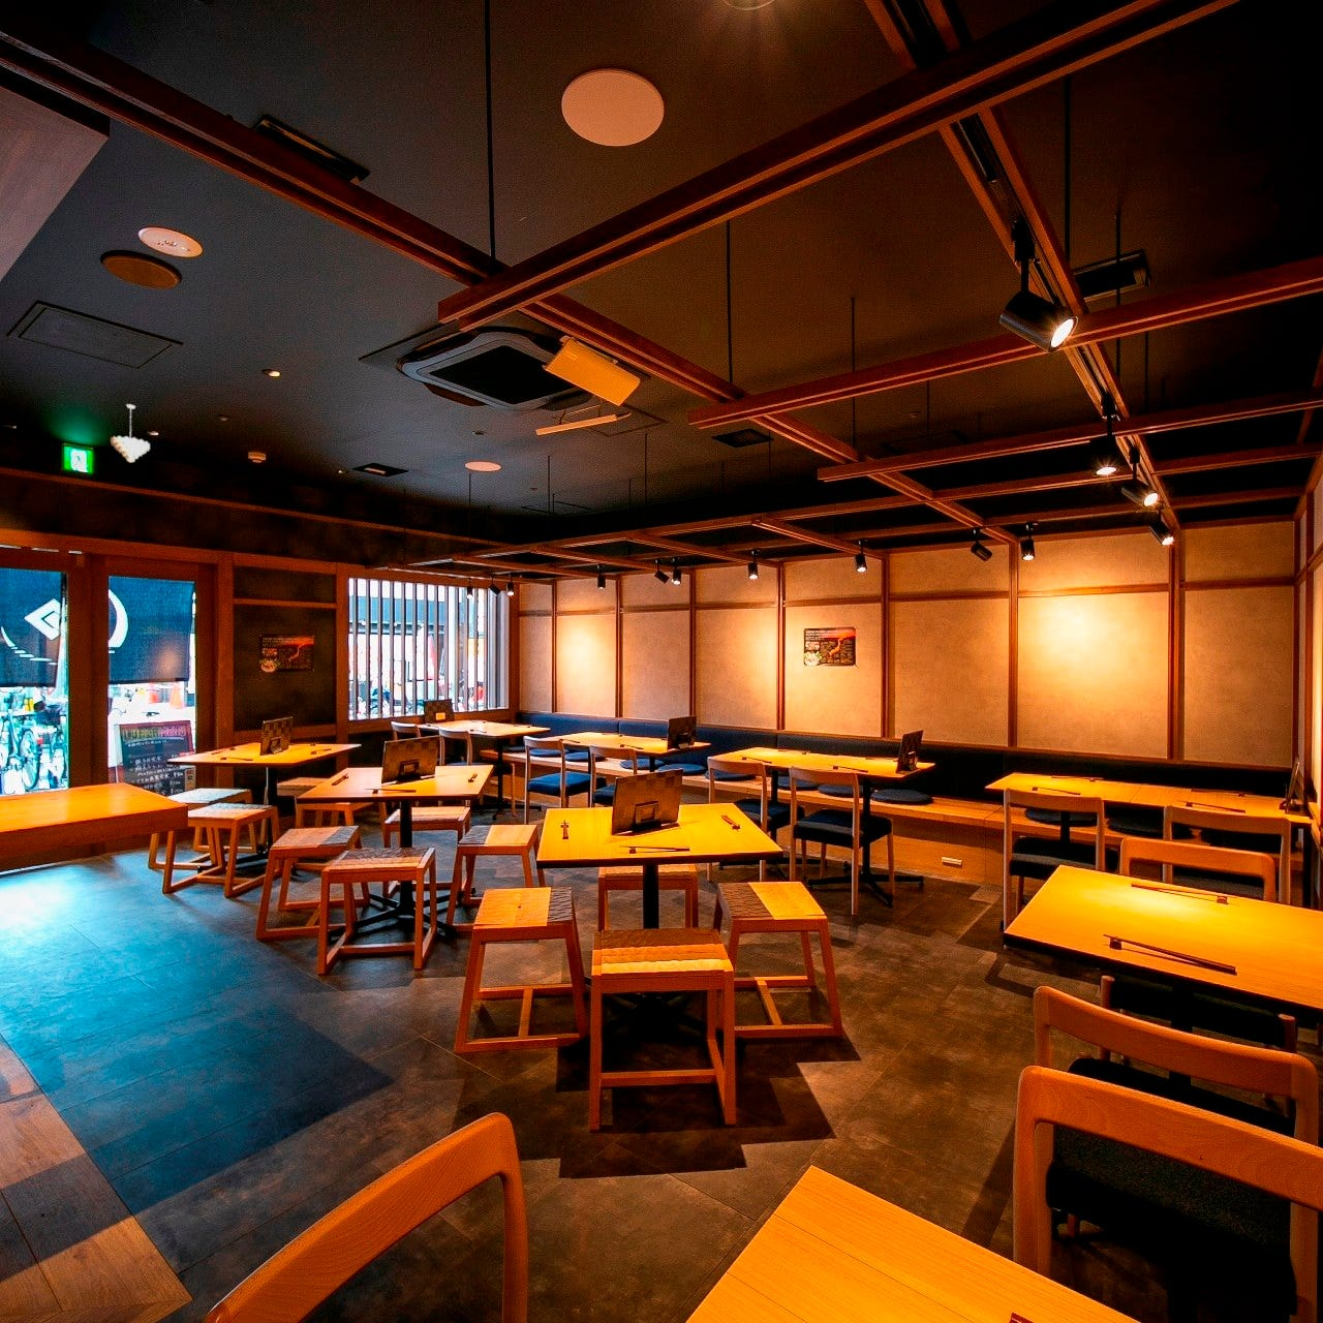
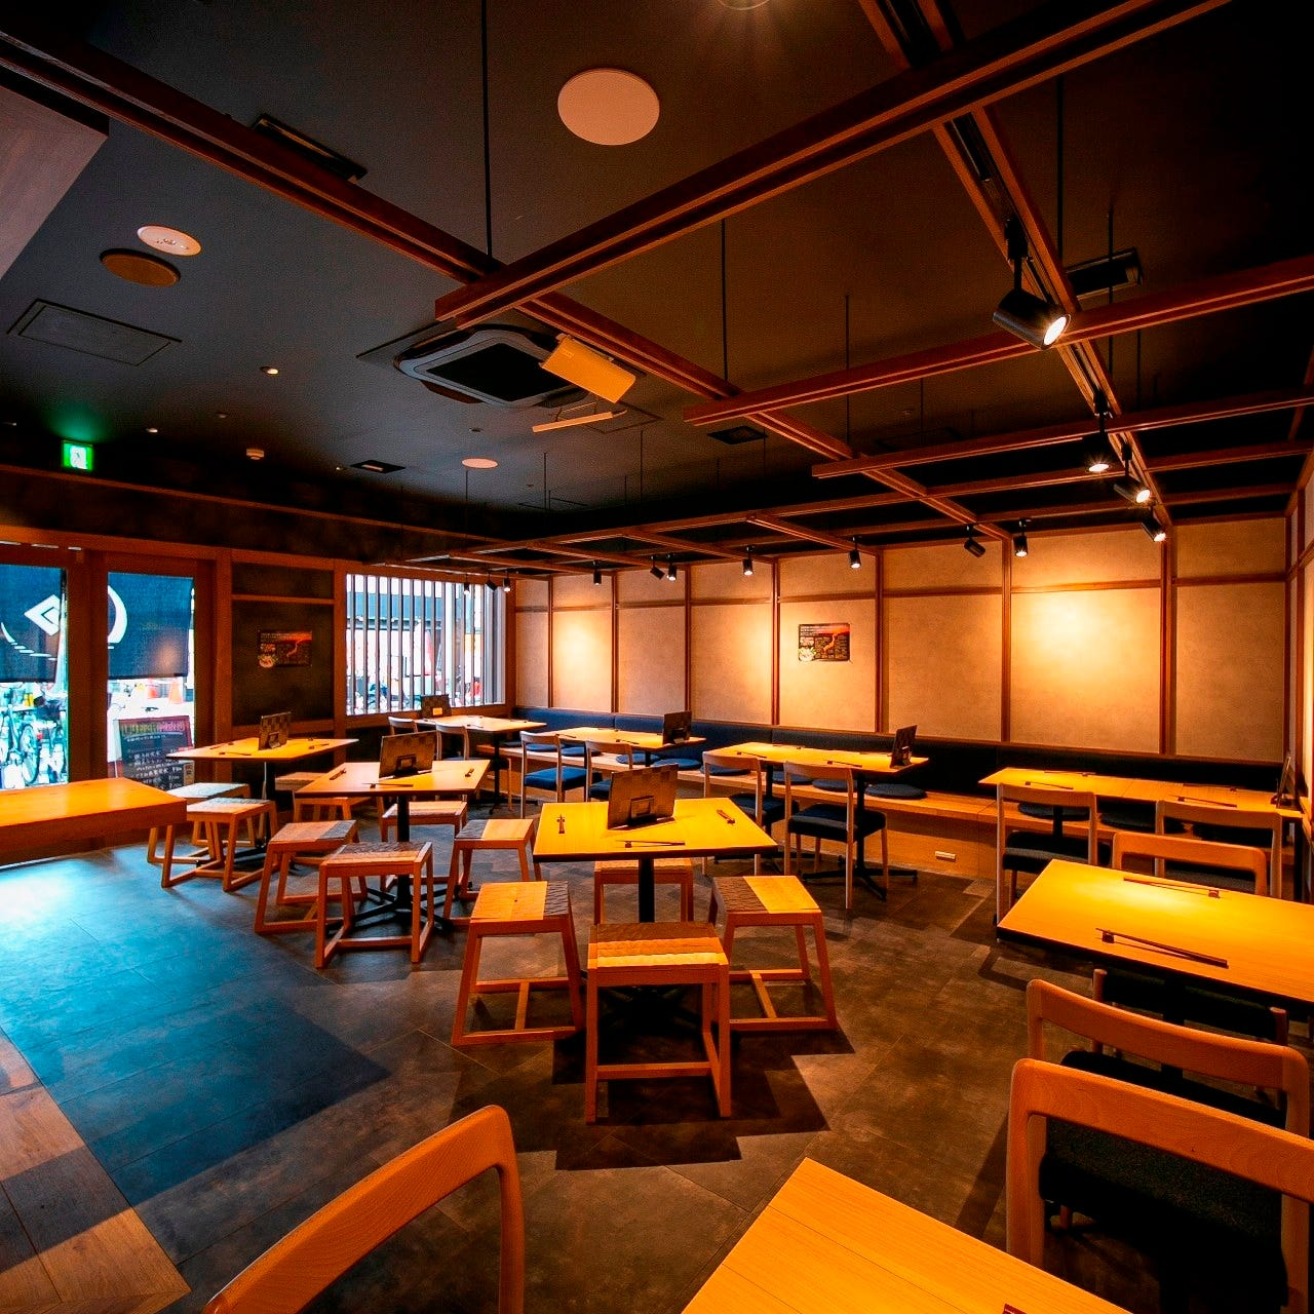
- pendant light (130, 433)
